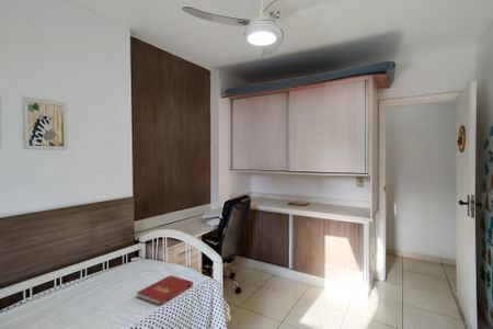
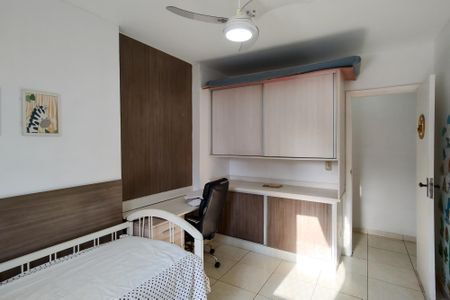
- book (165, 288)
